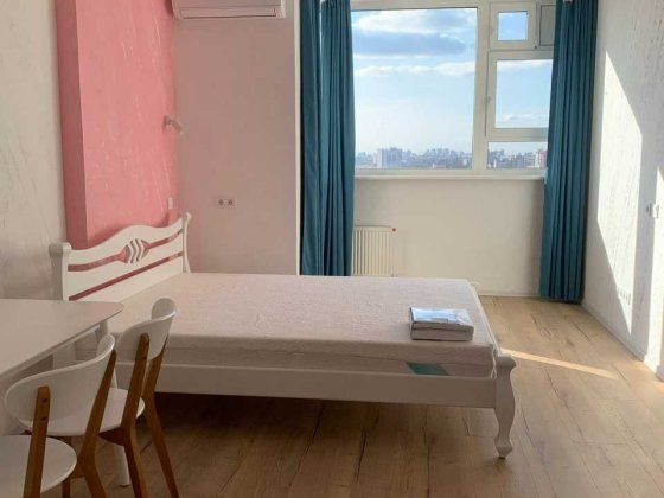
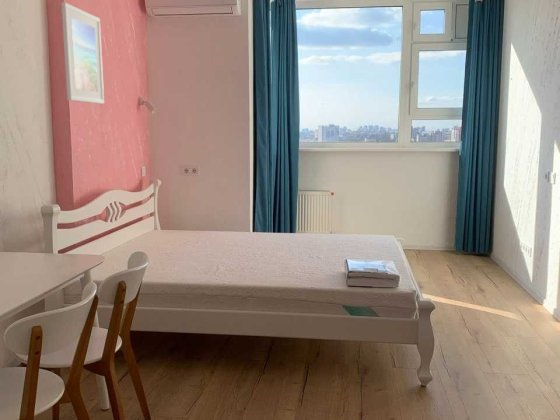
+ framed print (84, 57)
